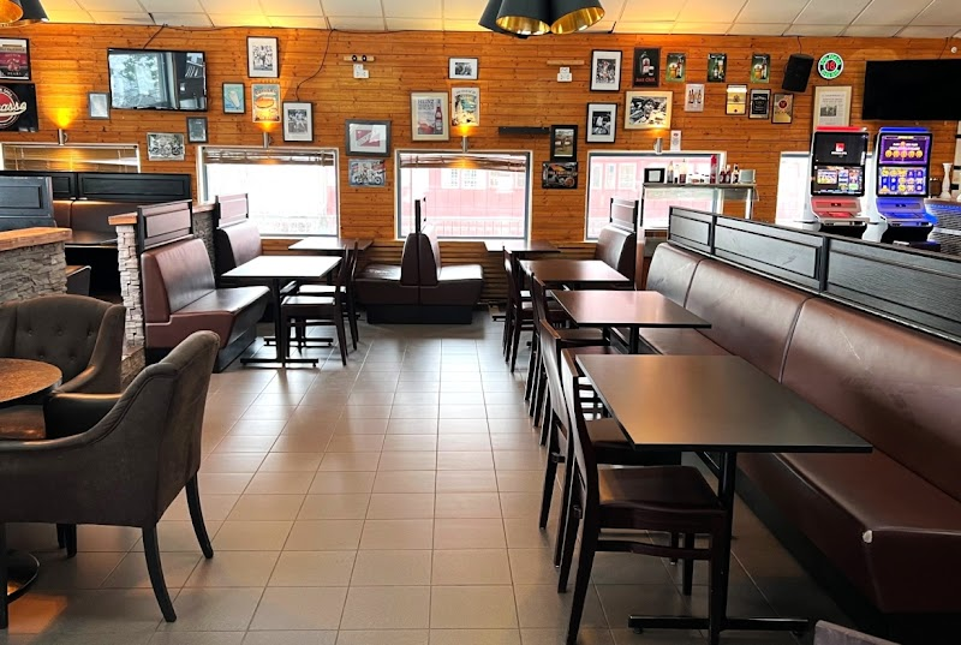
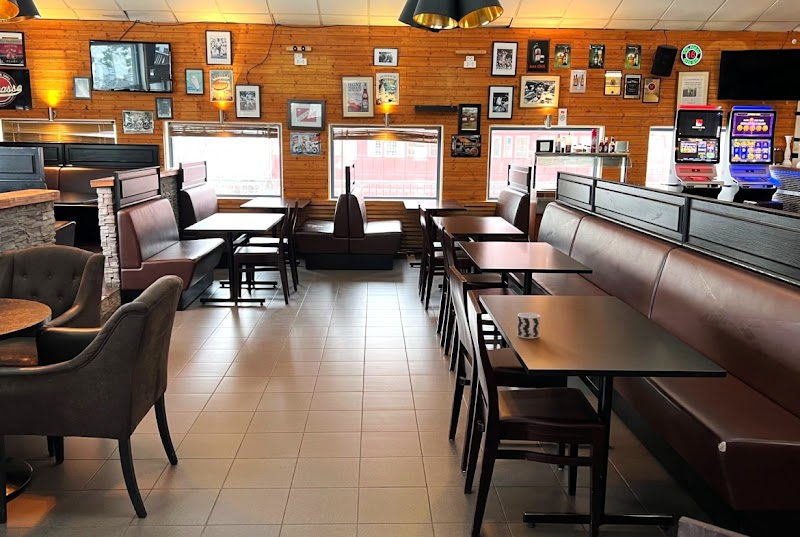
+ cup (529, 326)
